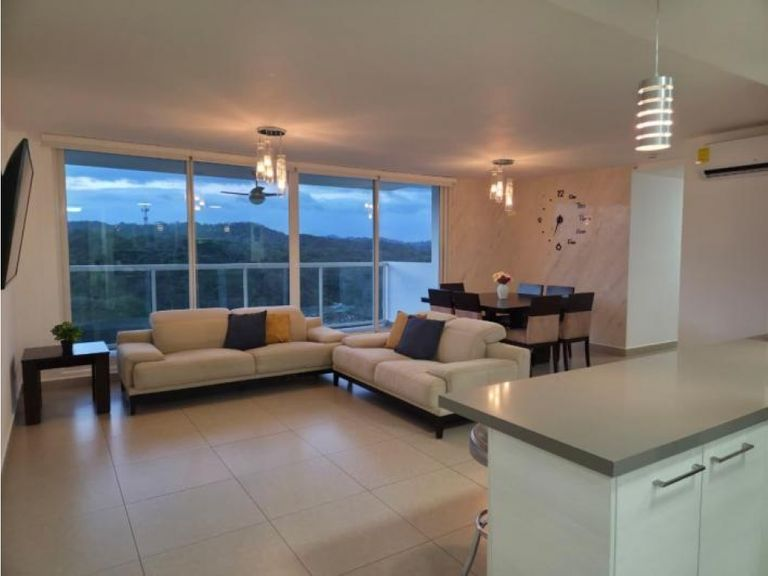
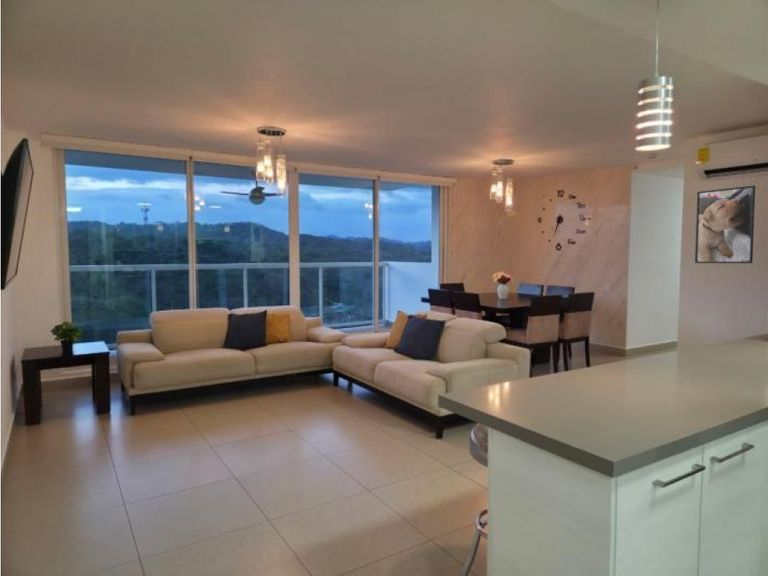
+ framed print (723, 226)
